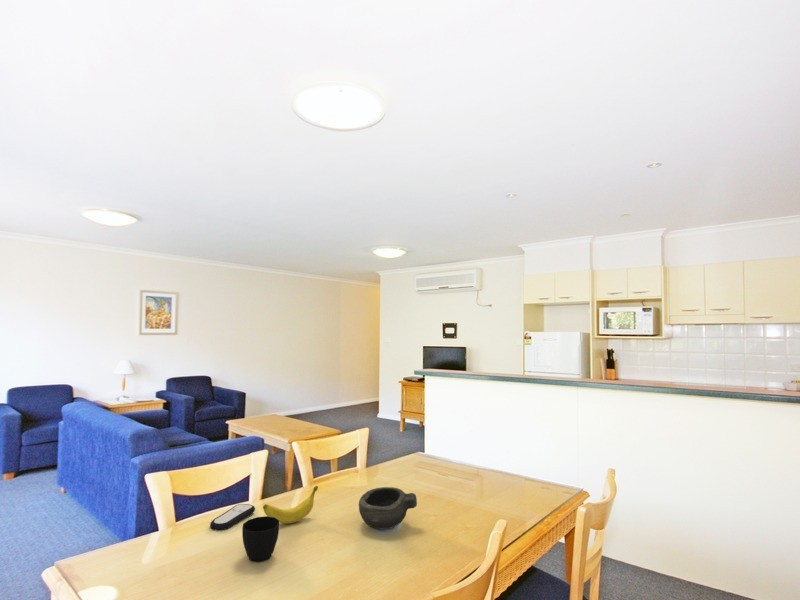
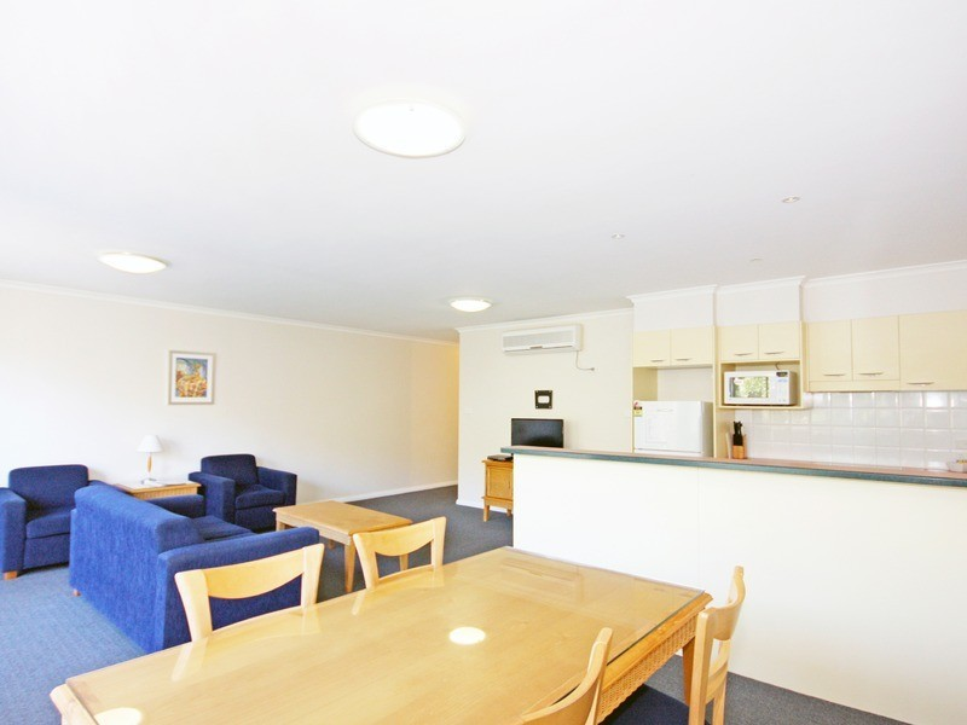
- banana (292, 508)
- cup (263, 539)
- remote control (232, 516)
- bowl (386, 510)
